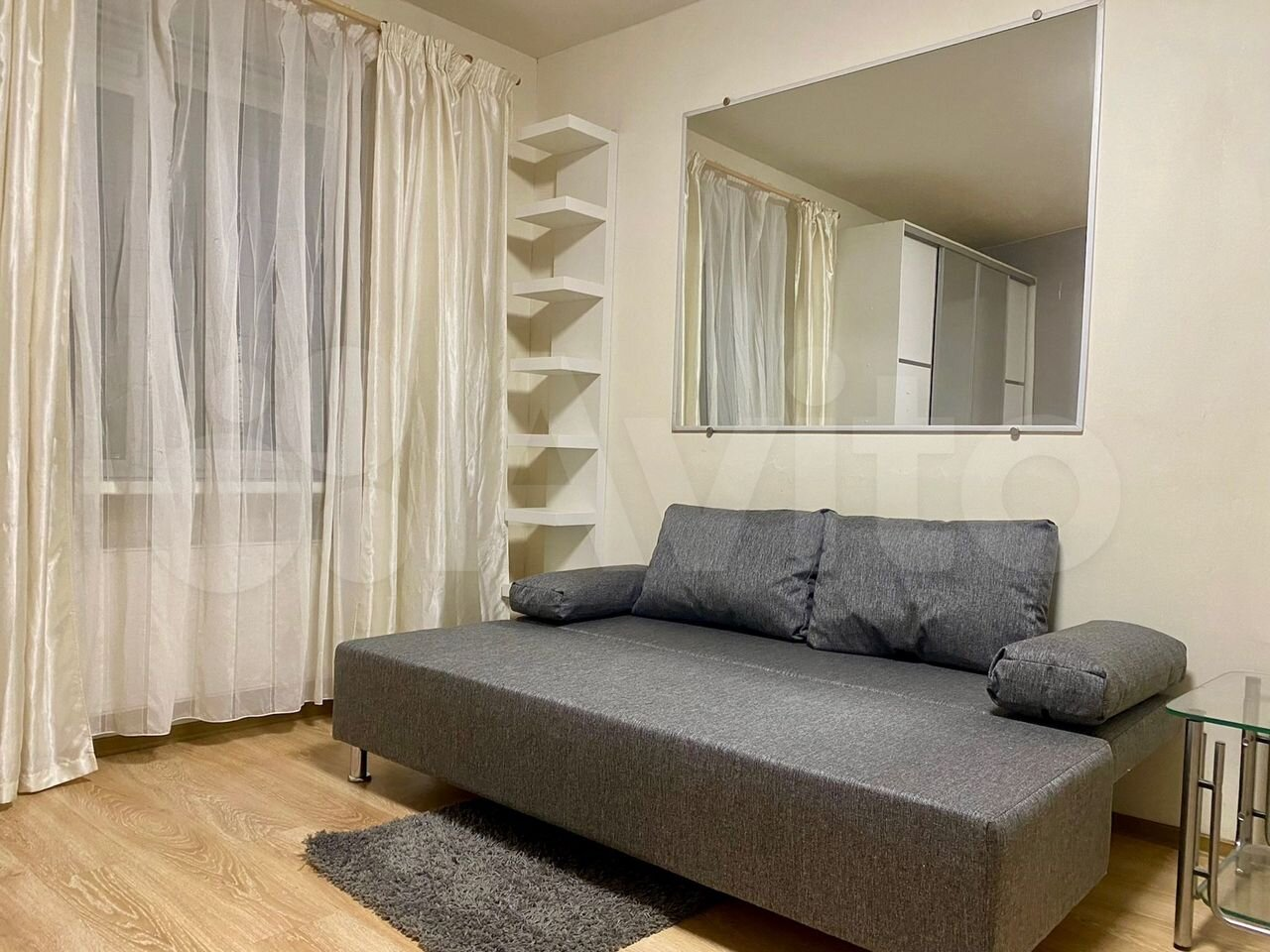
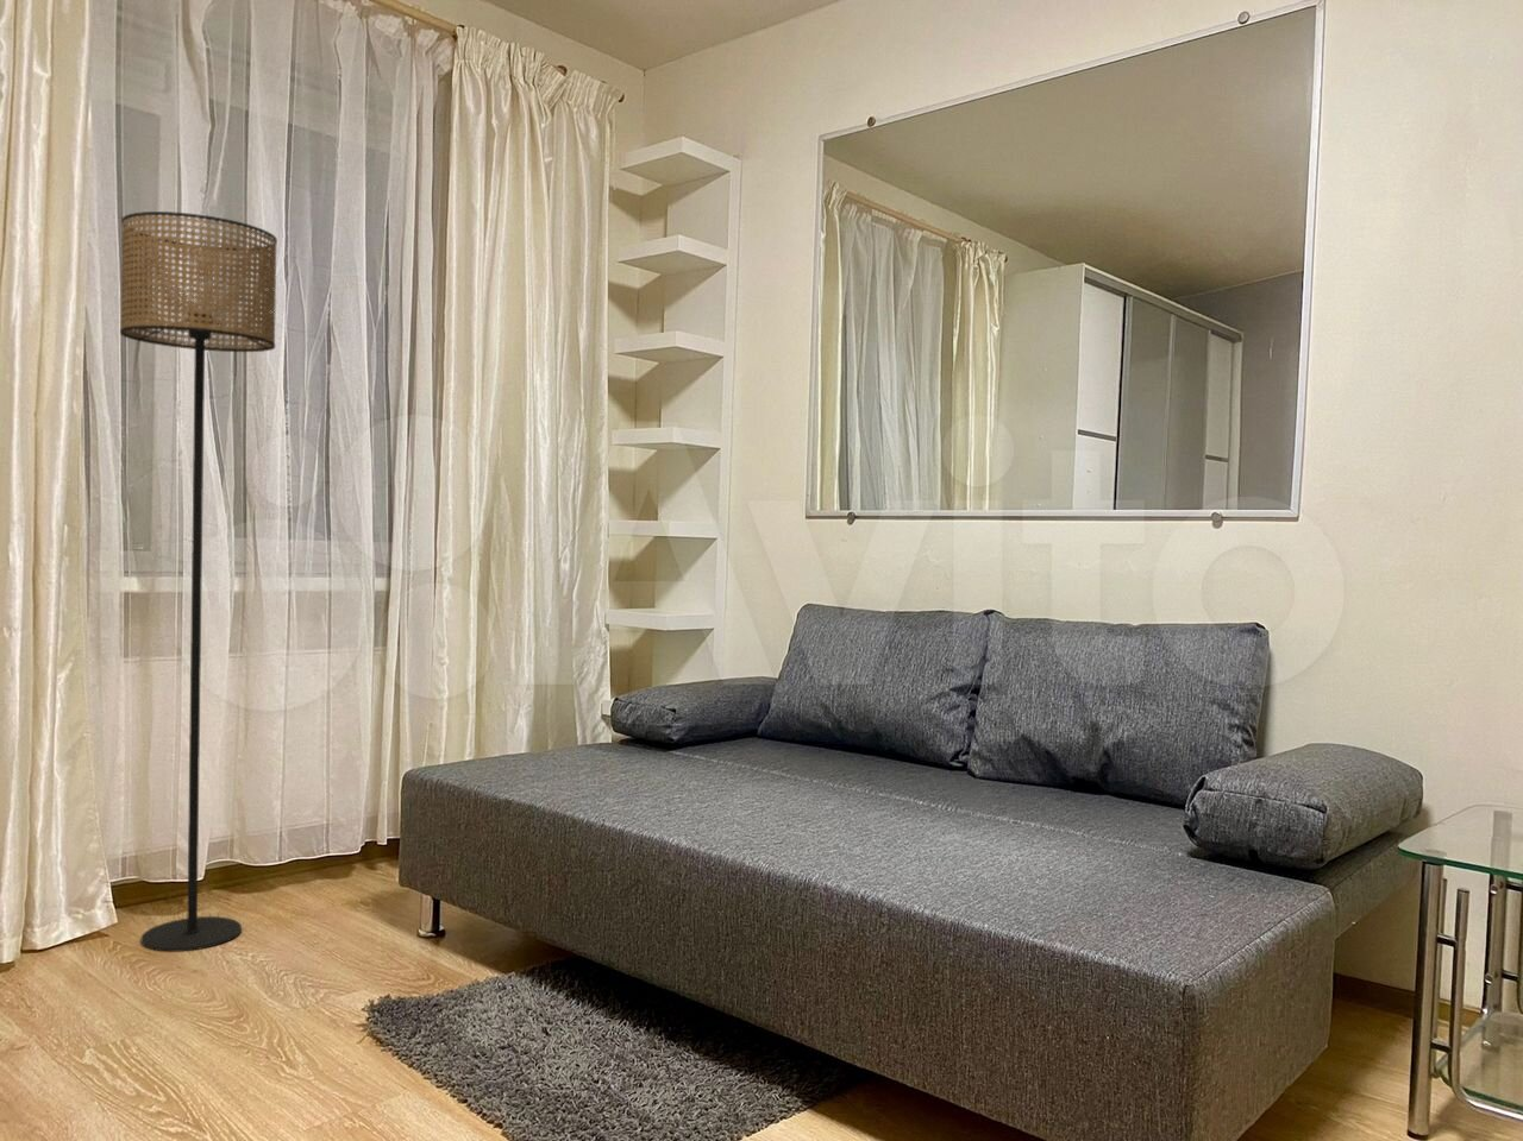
+ floor lamp (197, 586)
